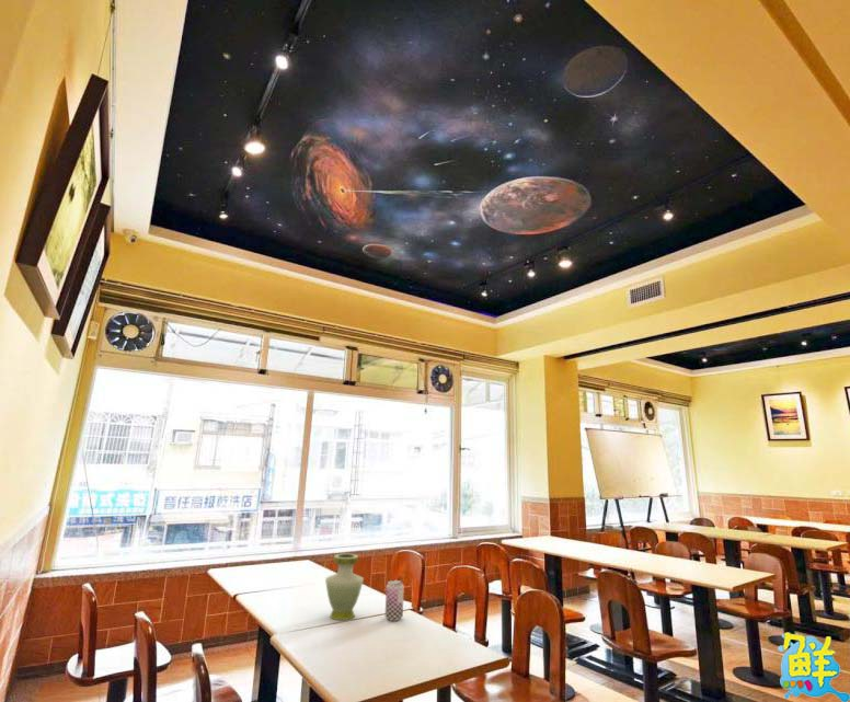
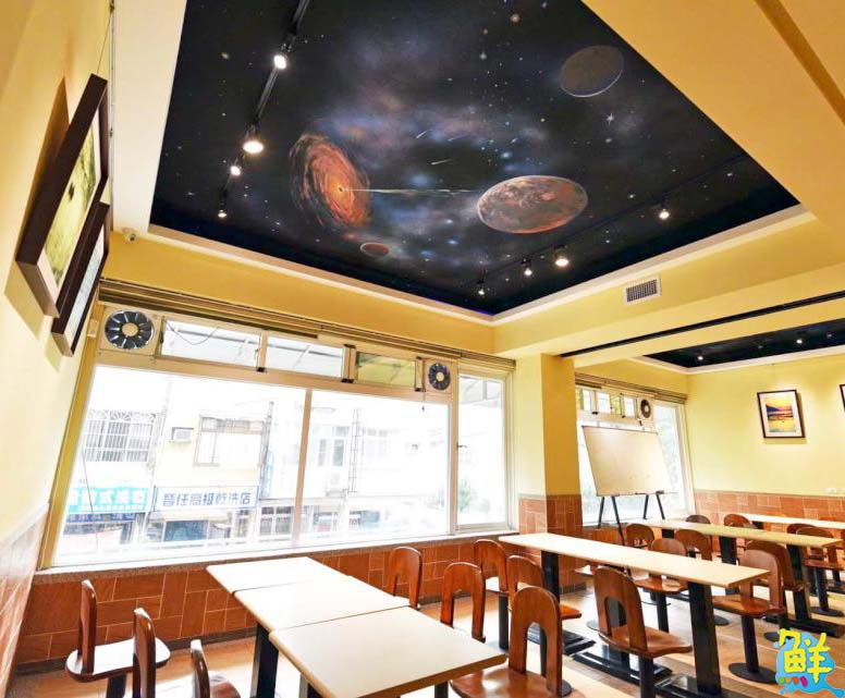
- beer can (394, 599)
- vase (344, 585)
